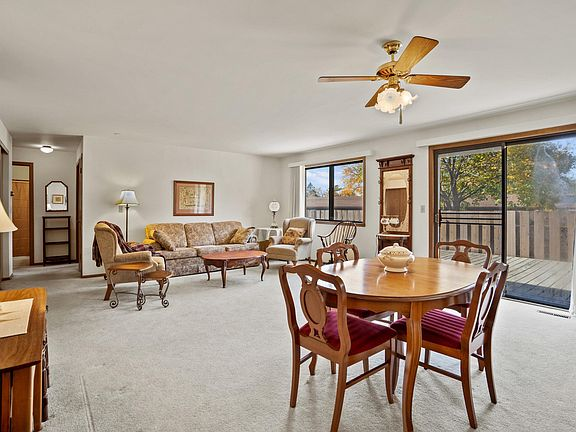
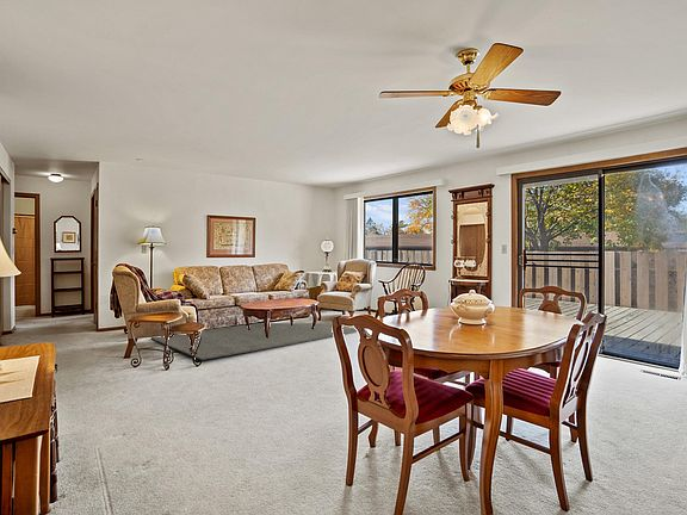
+ rug (262, 333)
